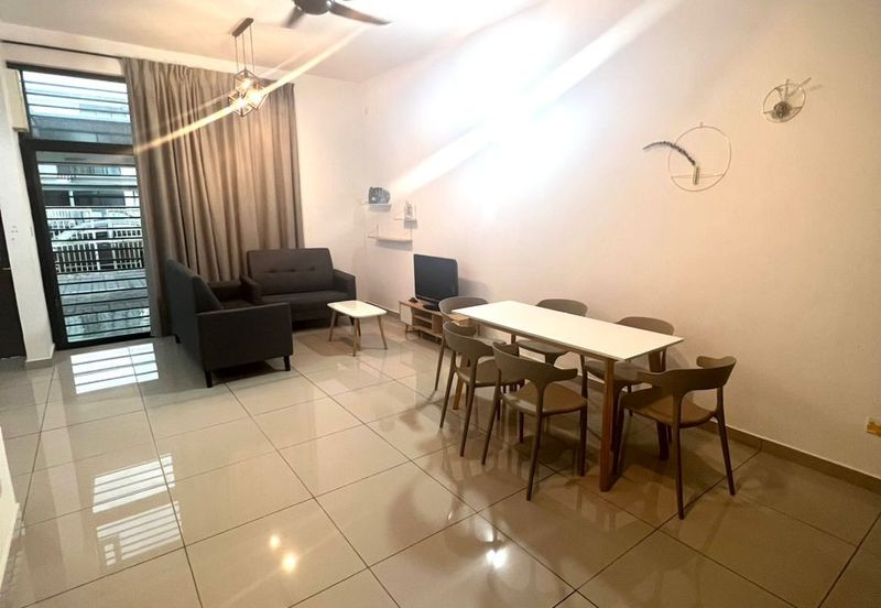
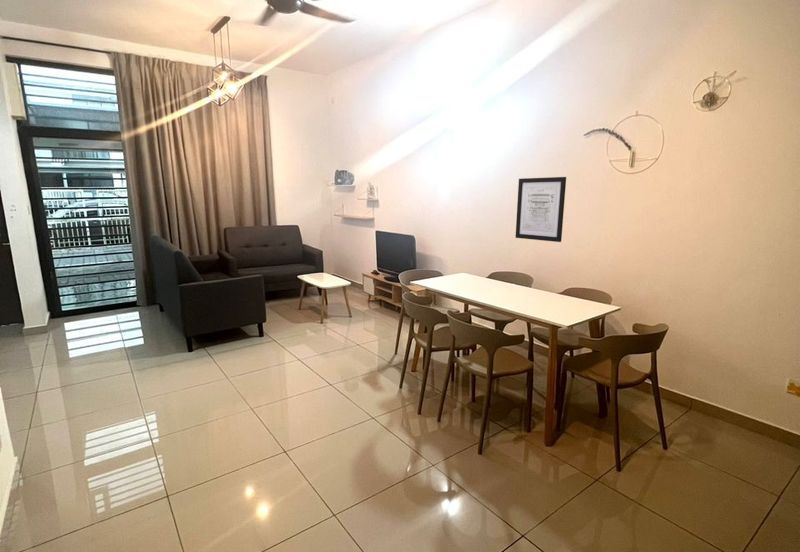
+ wall art (539, 209)
